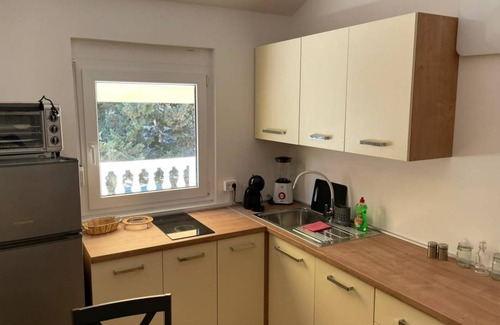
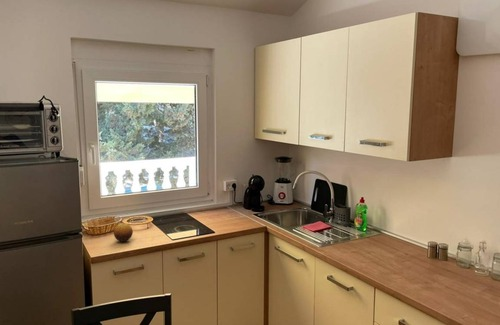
+ fruit (123, 232)
